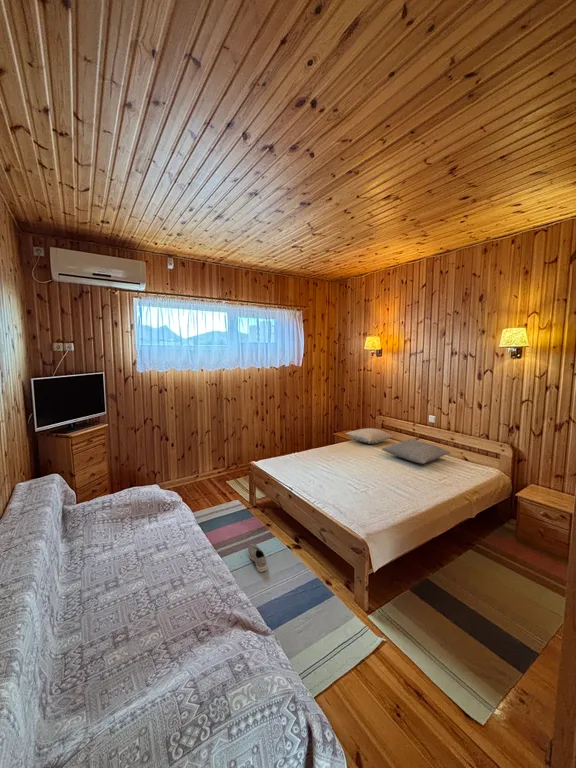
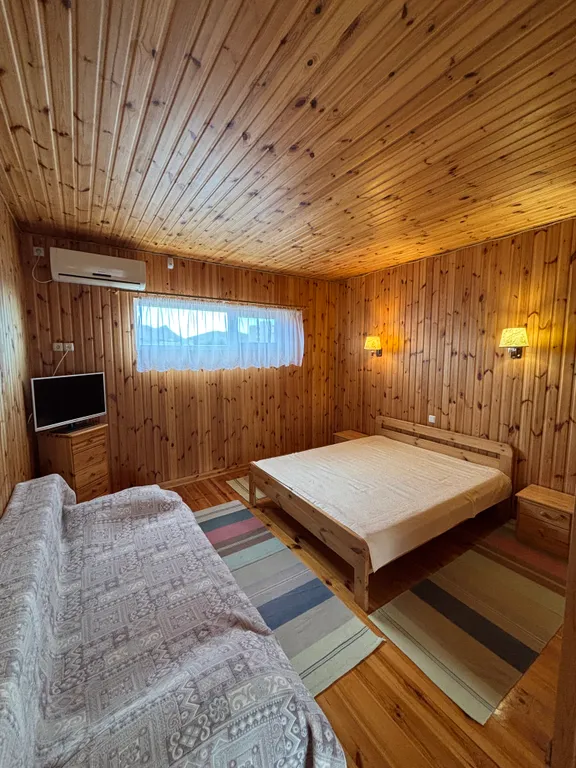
- sneaker (258, 553)
- pillow (415, 450)
- pillow (368, 435)
